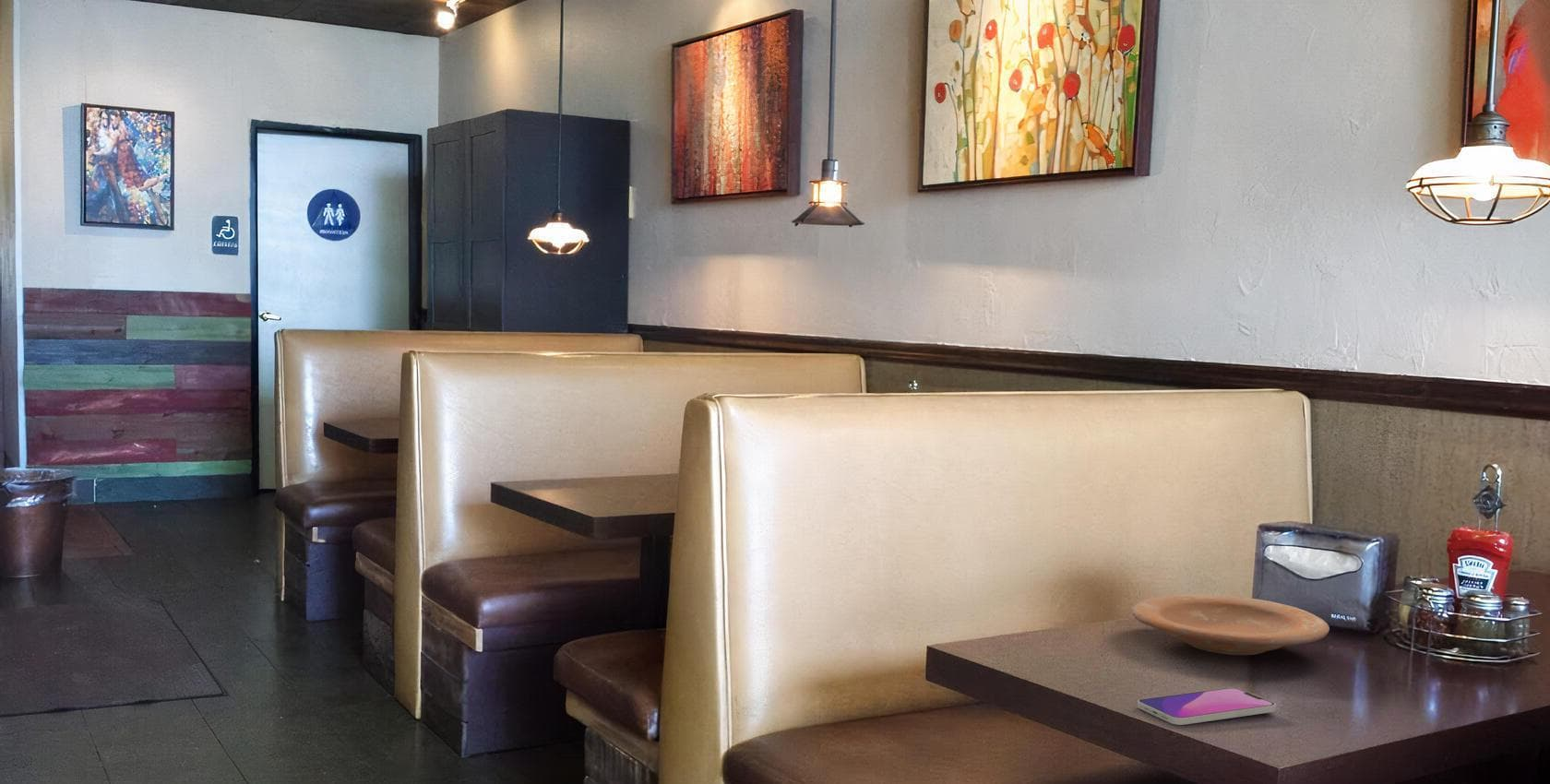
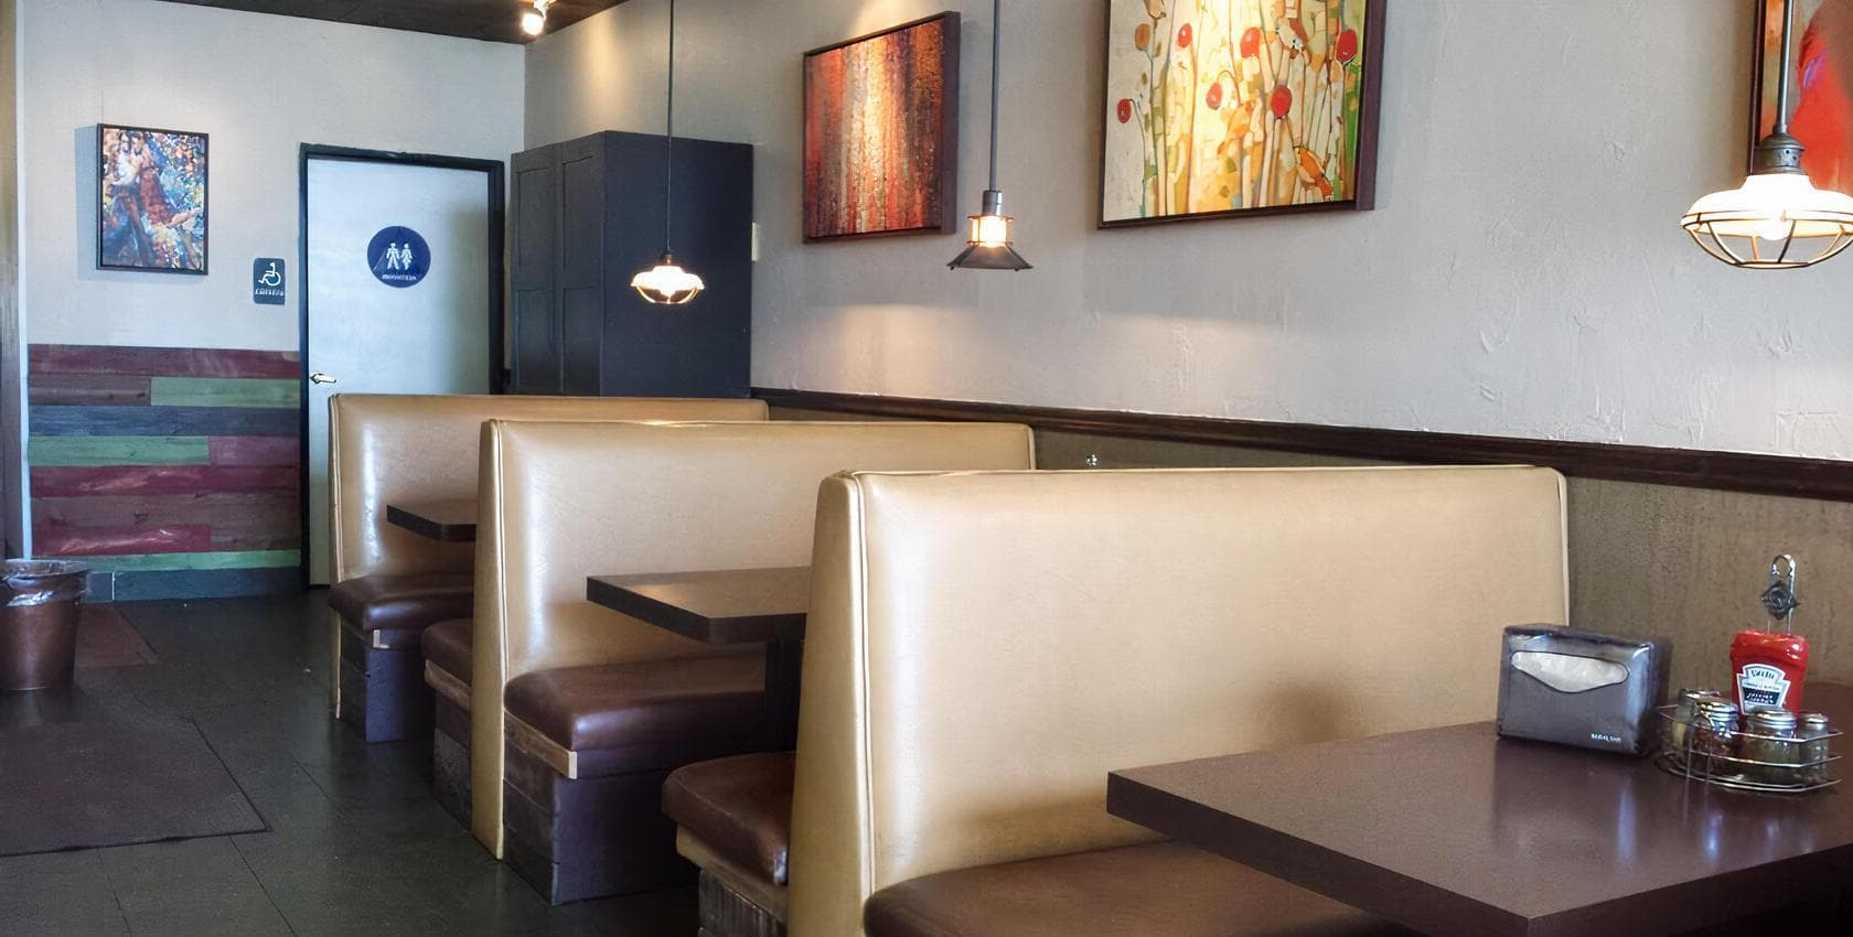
- smartphone (1206, 705)
- plate (1227, 629)
